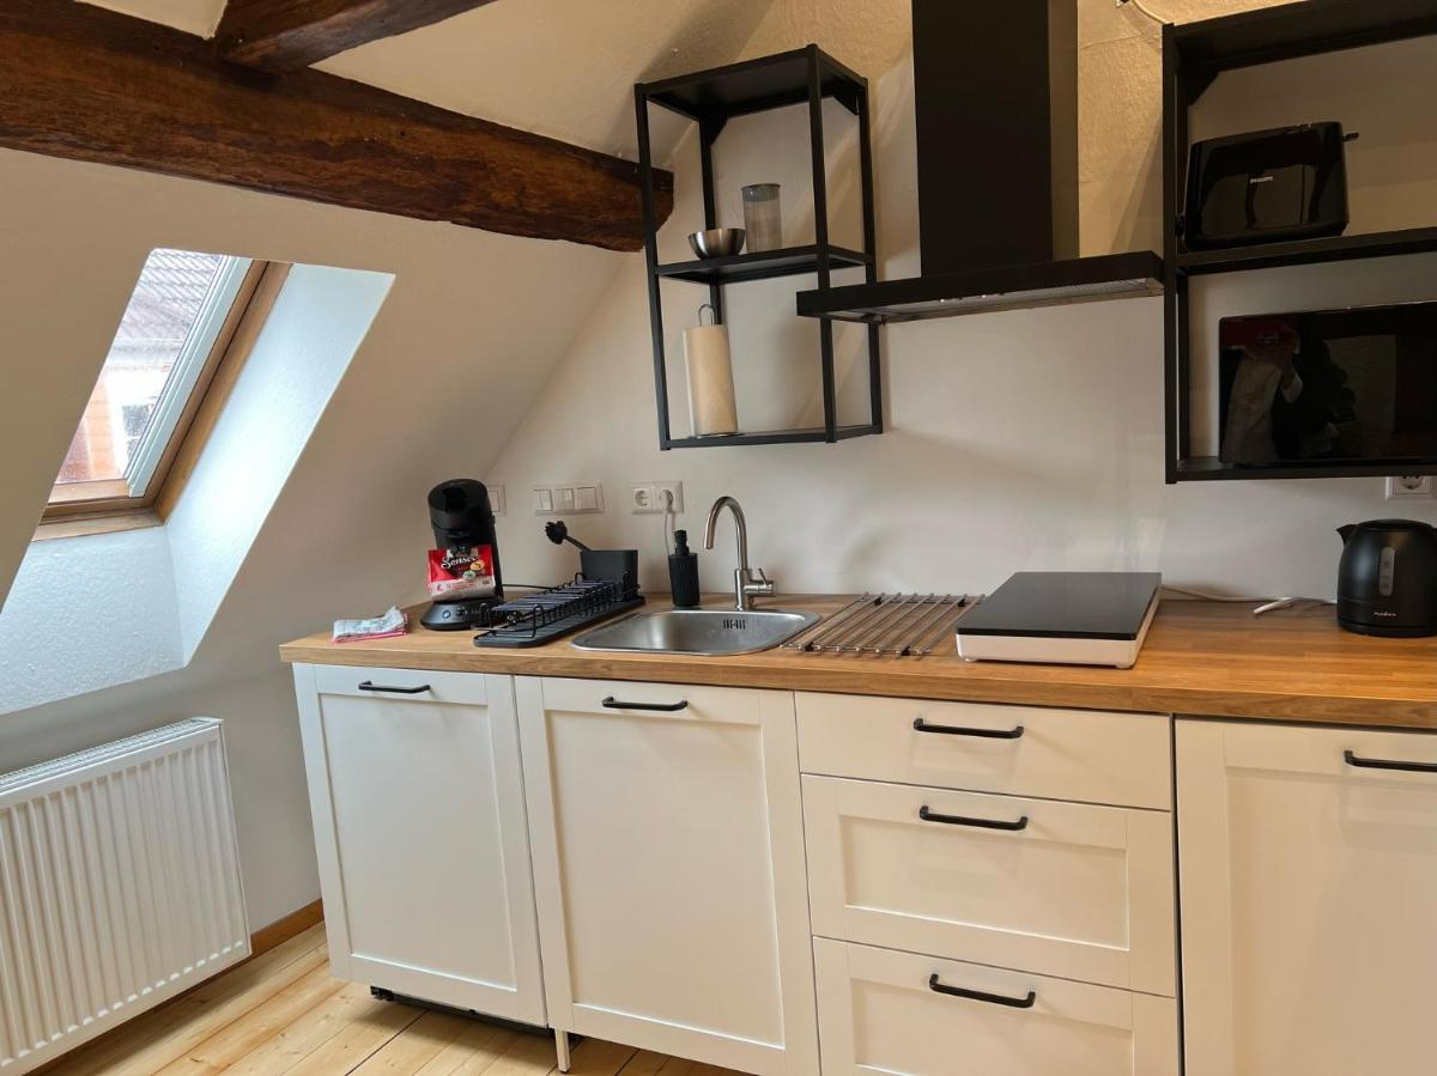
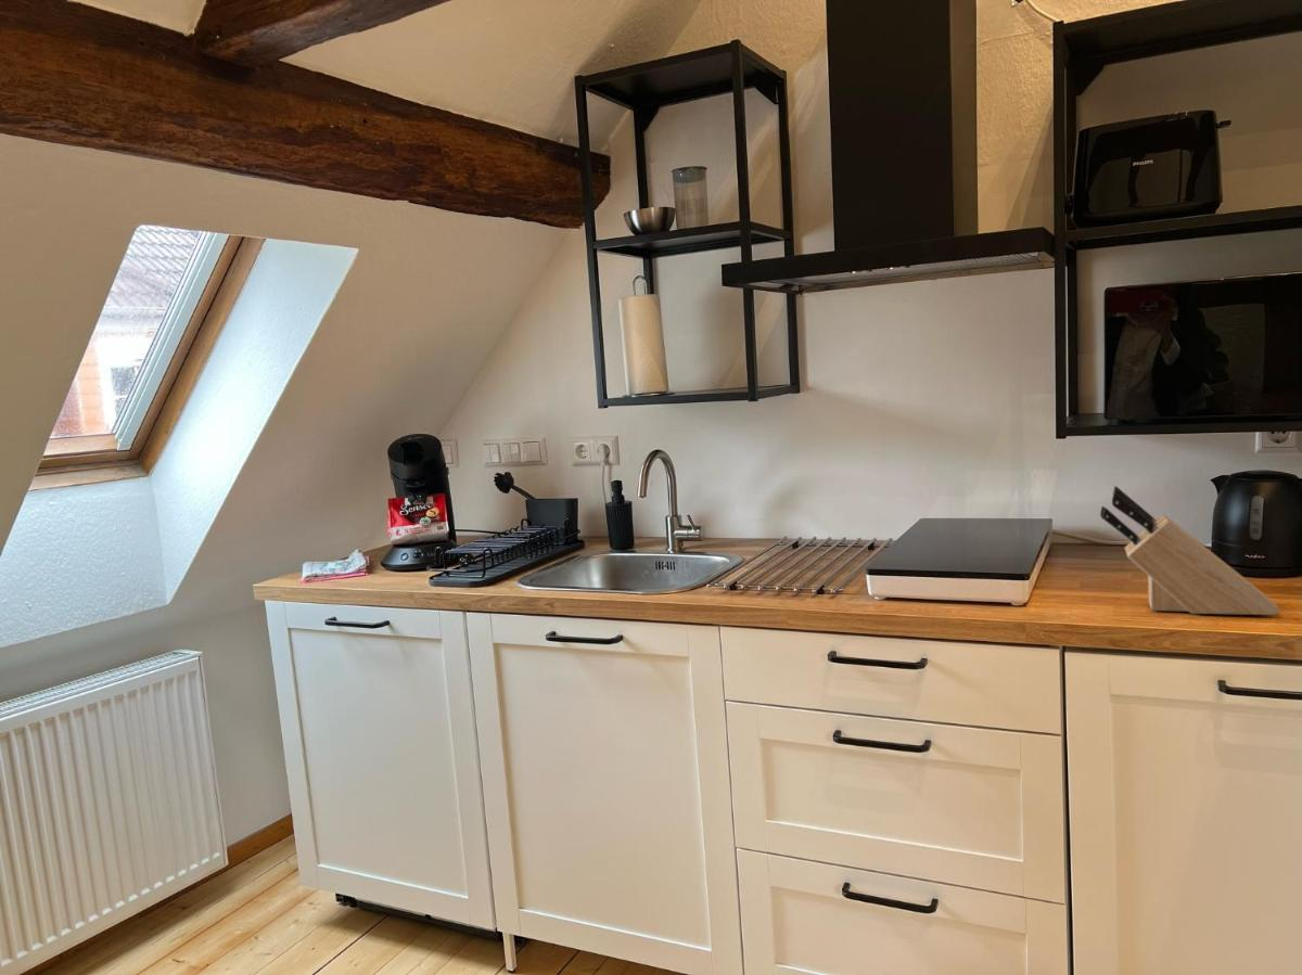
+ knife block (1185, 547)
